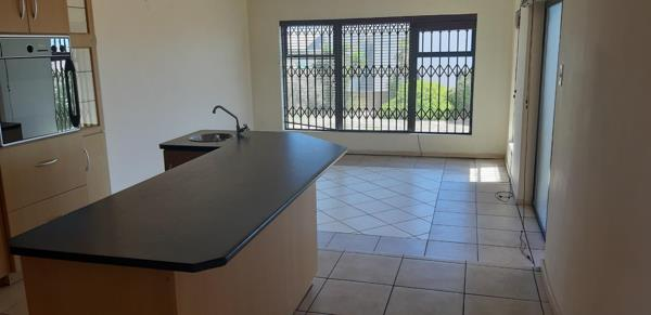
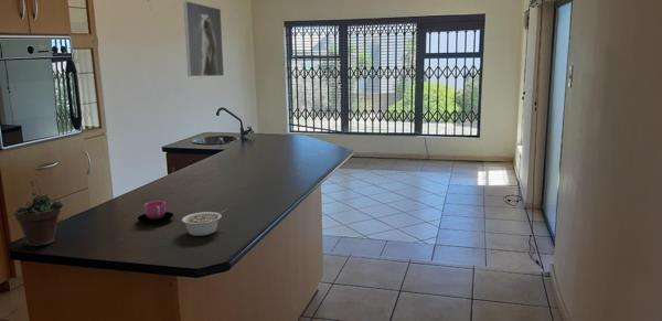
+ legume (202, 222)
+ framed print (204, 41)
+ cup (154, 212)
+ succulent plant (38, 211)
